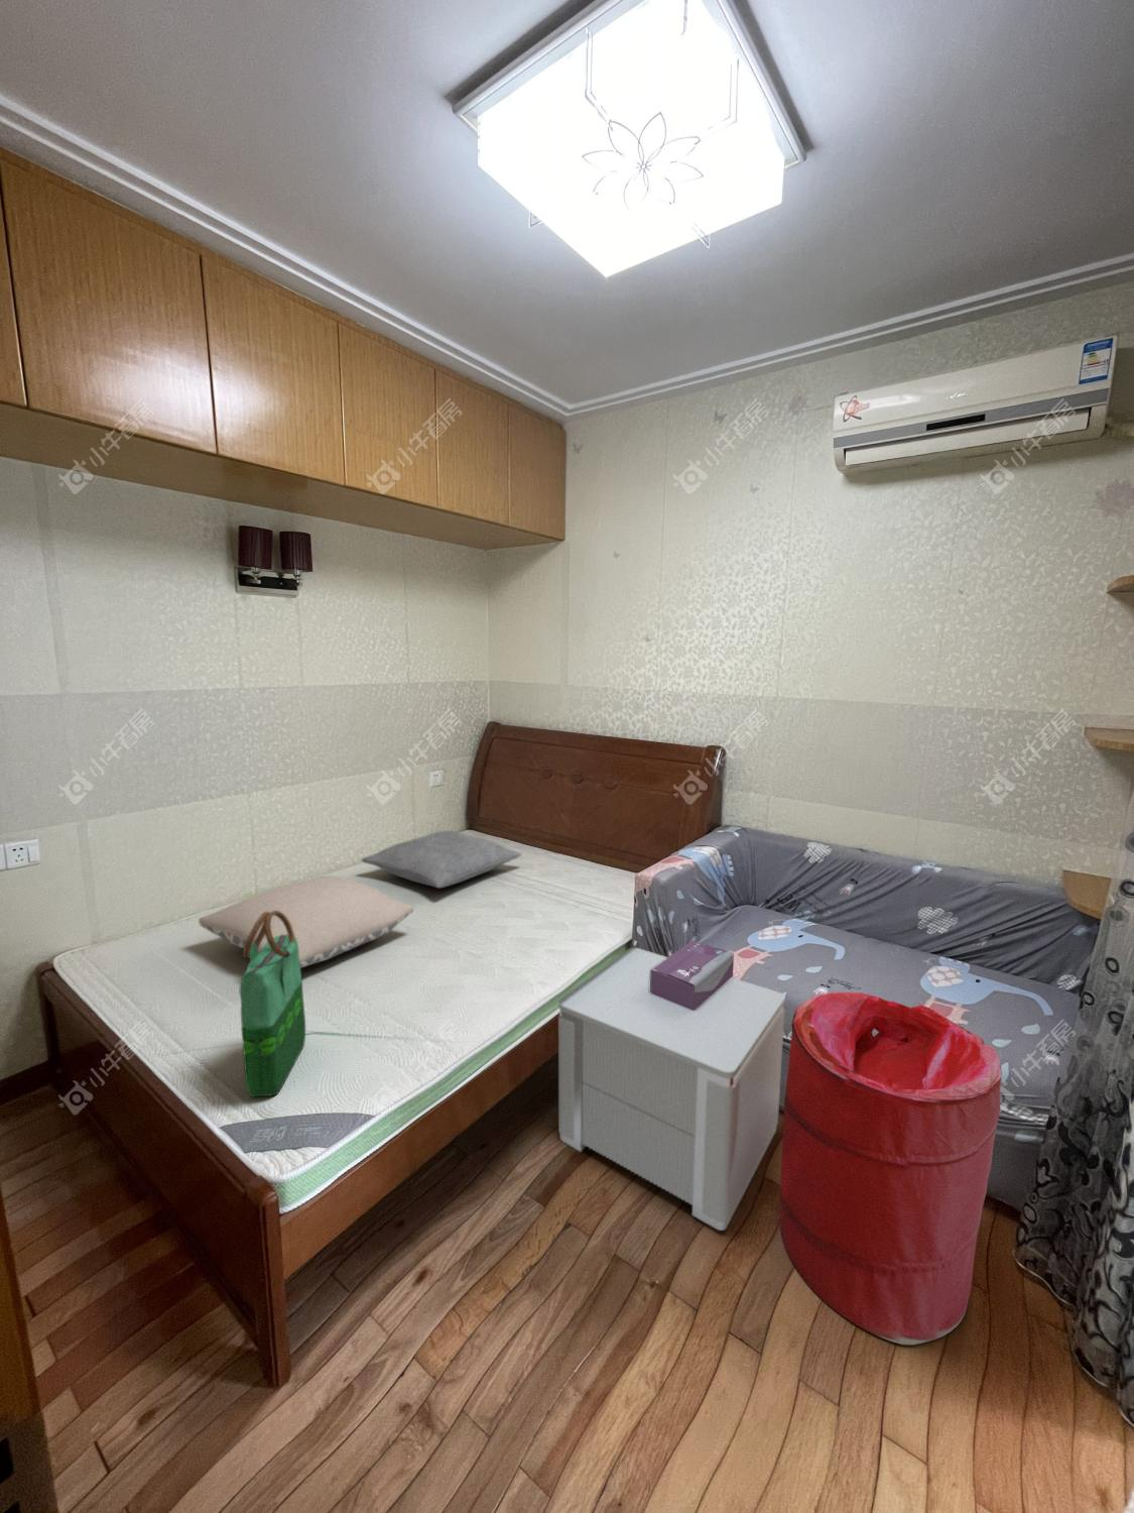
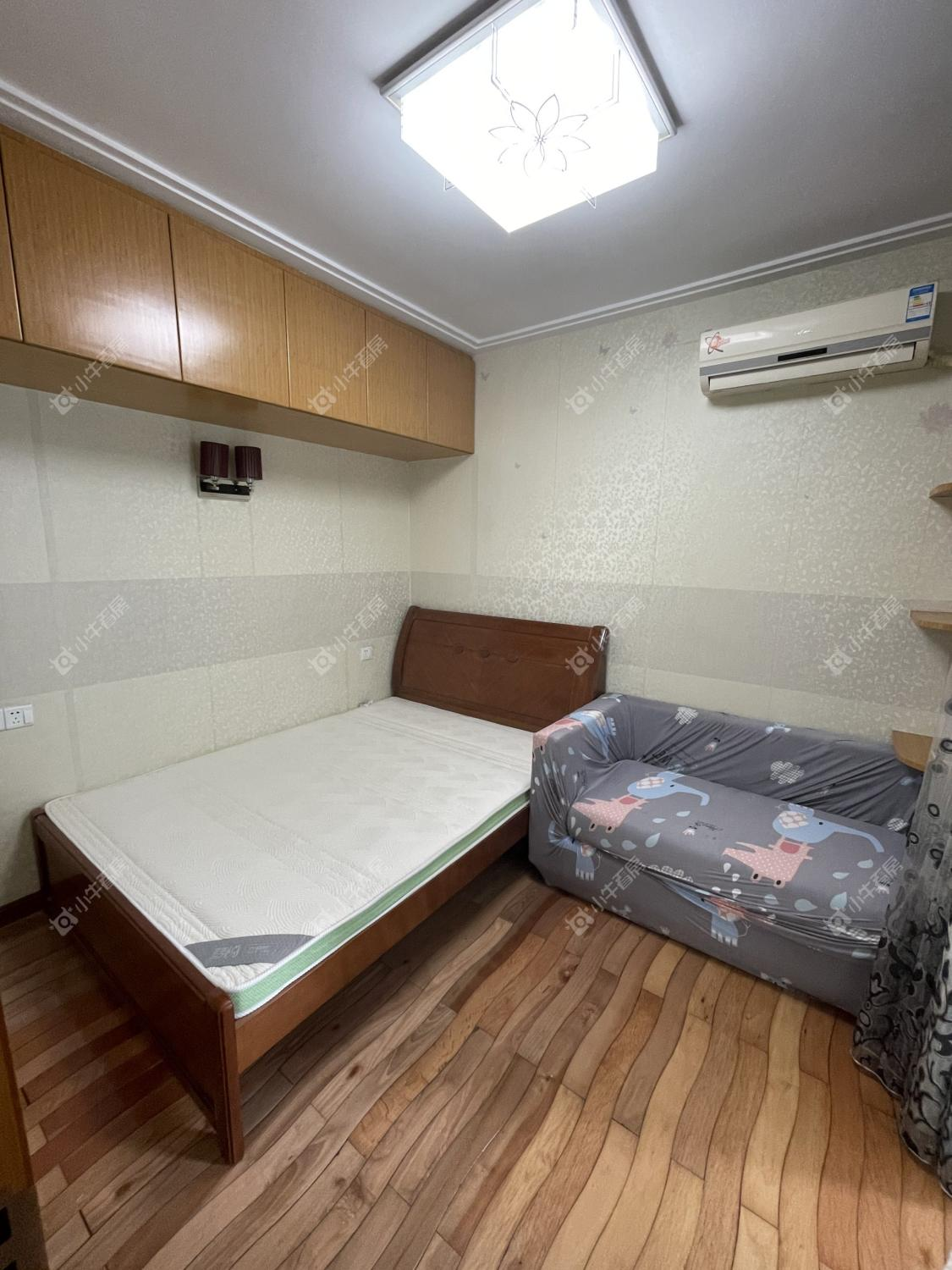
- pillow (443, 858)
- tissue box (692, 971)
- nightstand (671, 1067)
- tote bag (272, 991)
- laundry hamper (880, 1139)
- pillow (309, 915)
